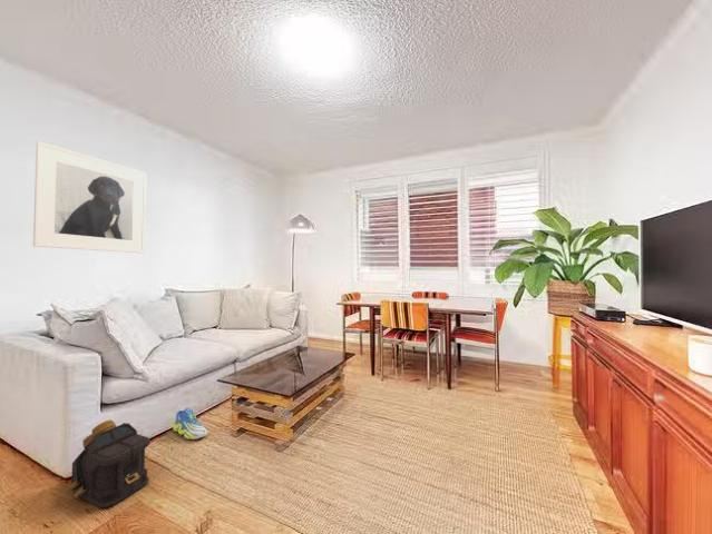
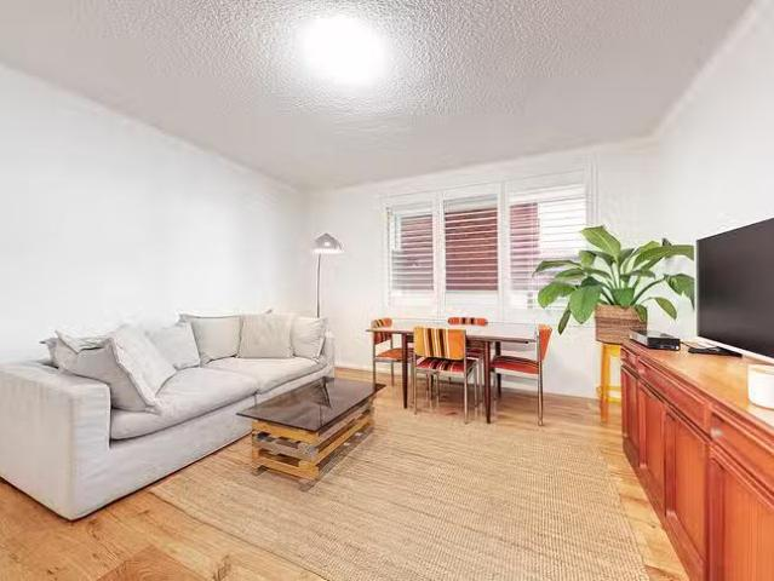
- sneaker (188, 422)
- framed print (97, 204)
- backpack (110, 454)
